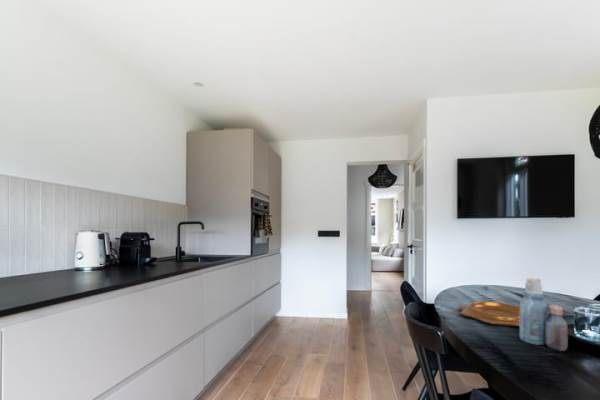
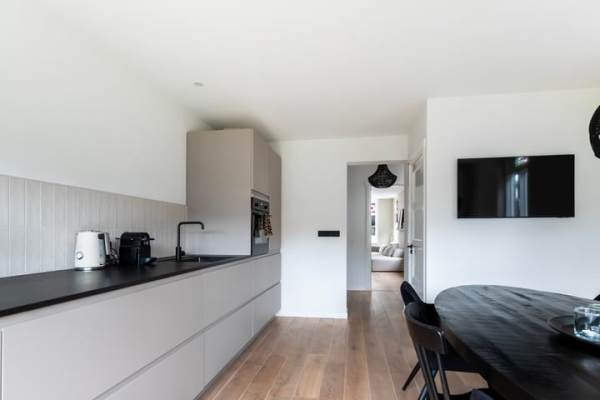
- bottle (541, 311)
- decorative bowl (498, 312)
